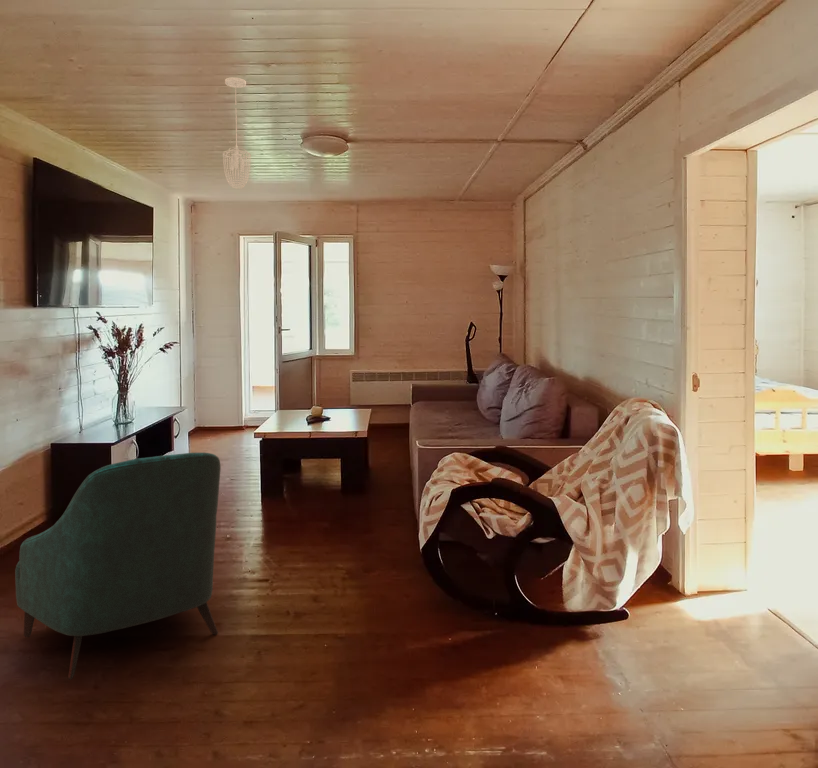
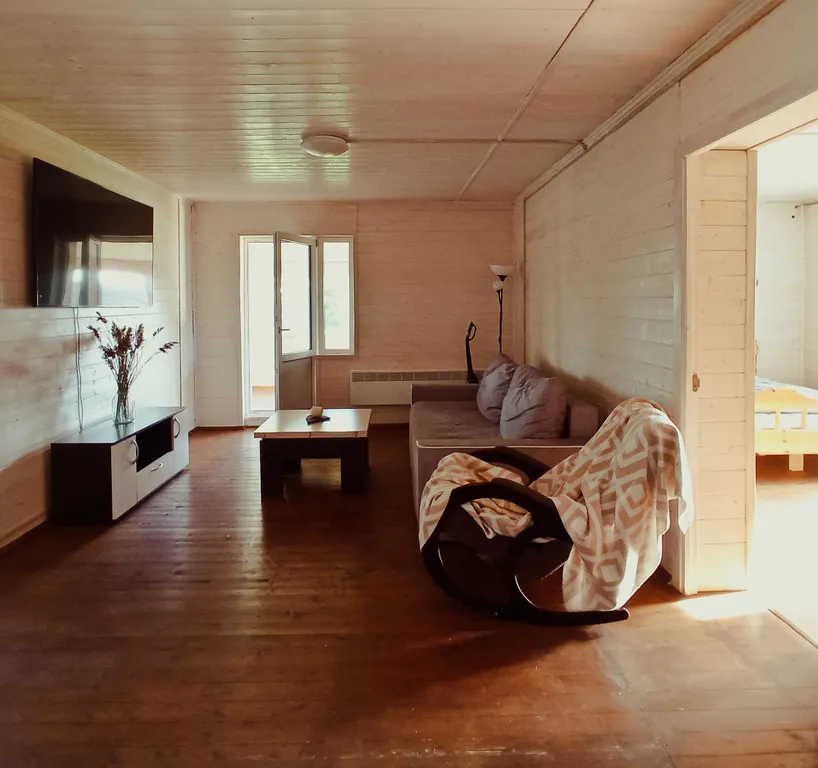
- pendant light (236, 134)
- armchair (124, 540)
